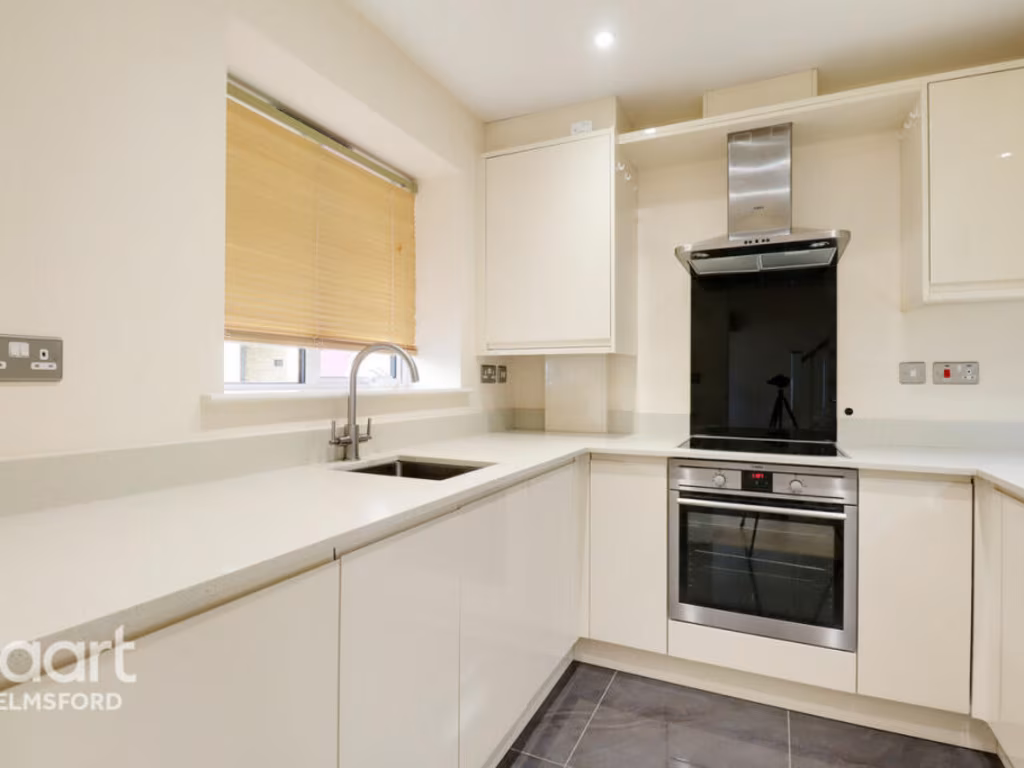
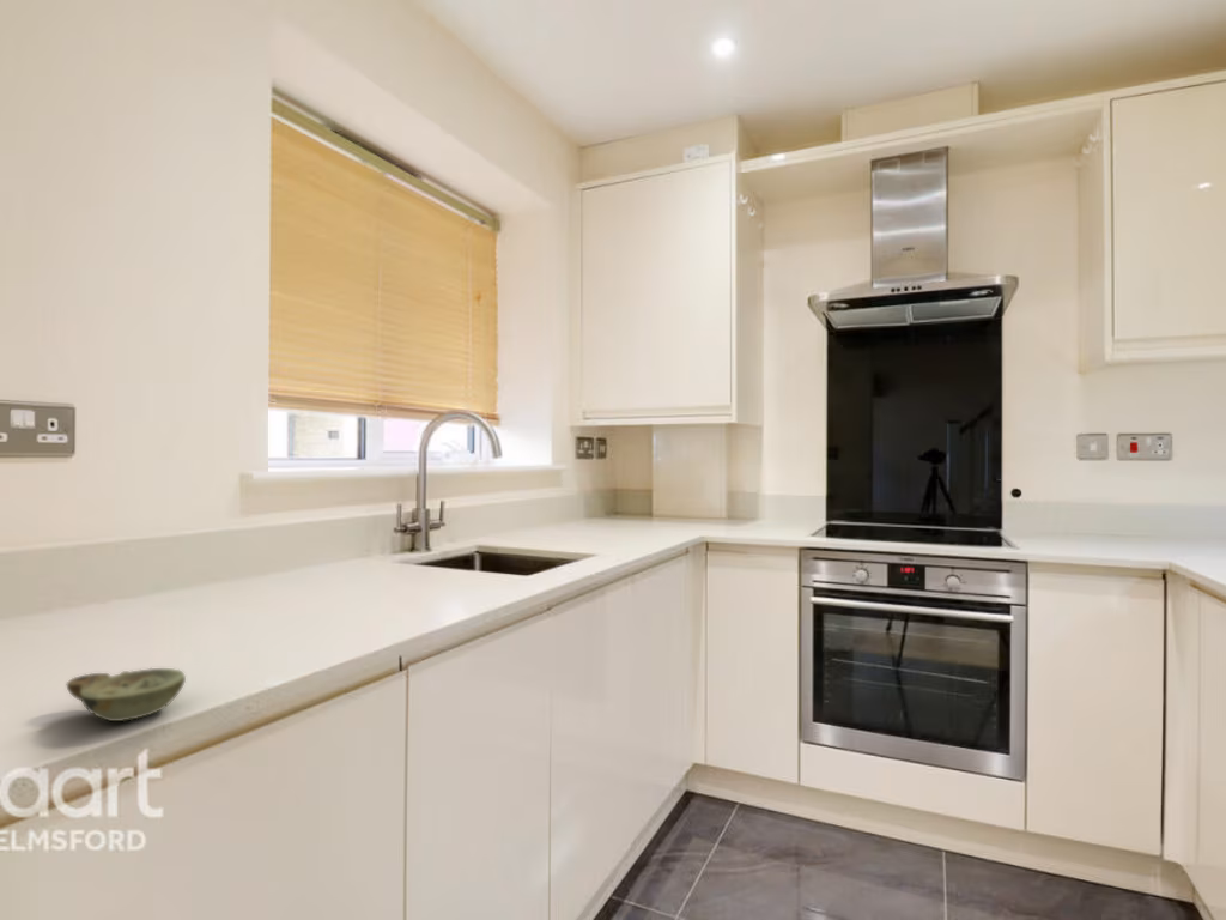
+ oil lamp (120, 695)
